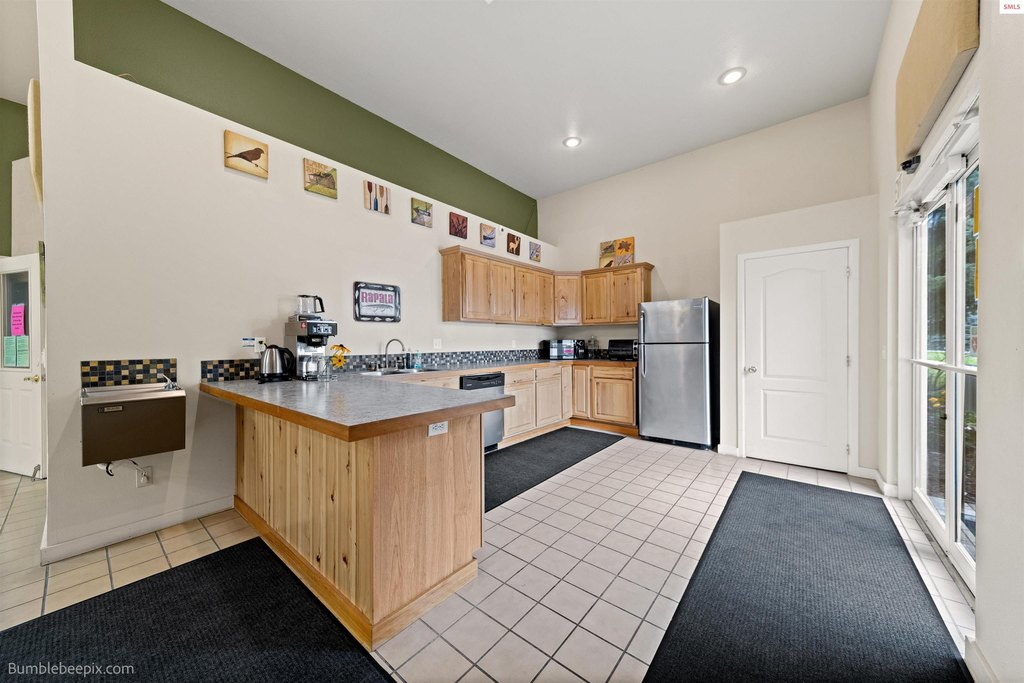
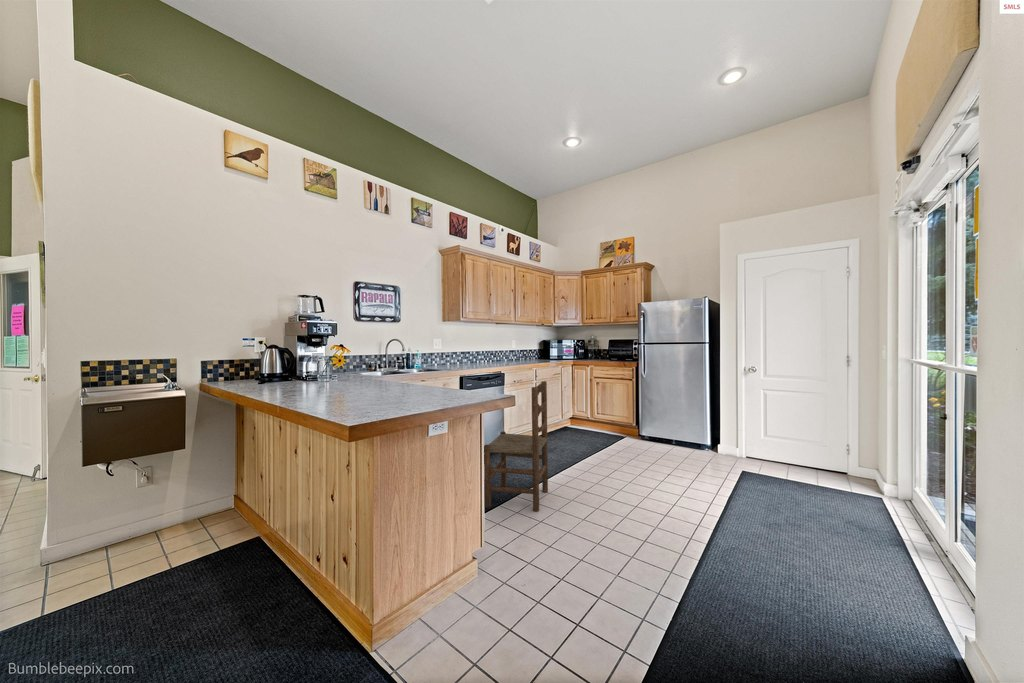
+ dining chair (518, 439)
